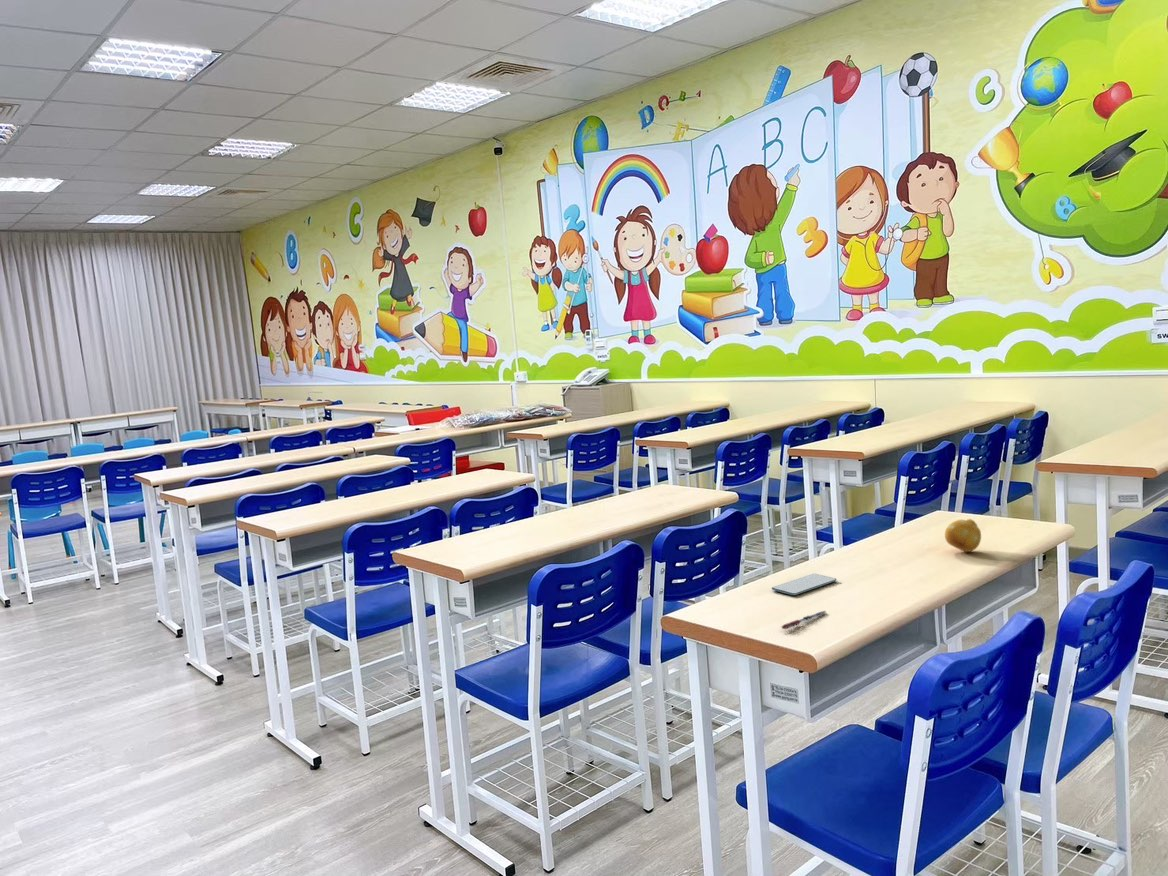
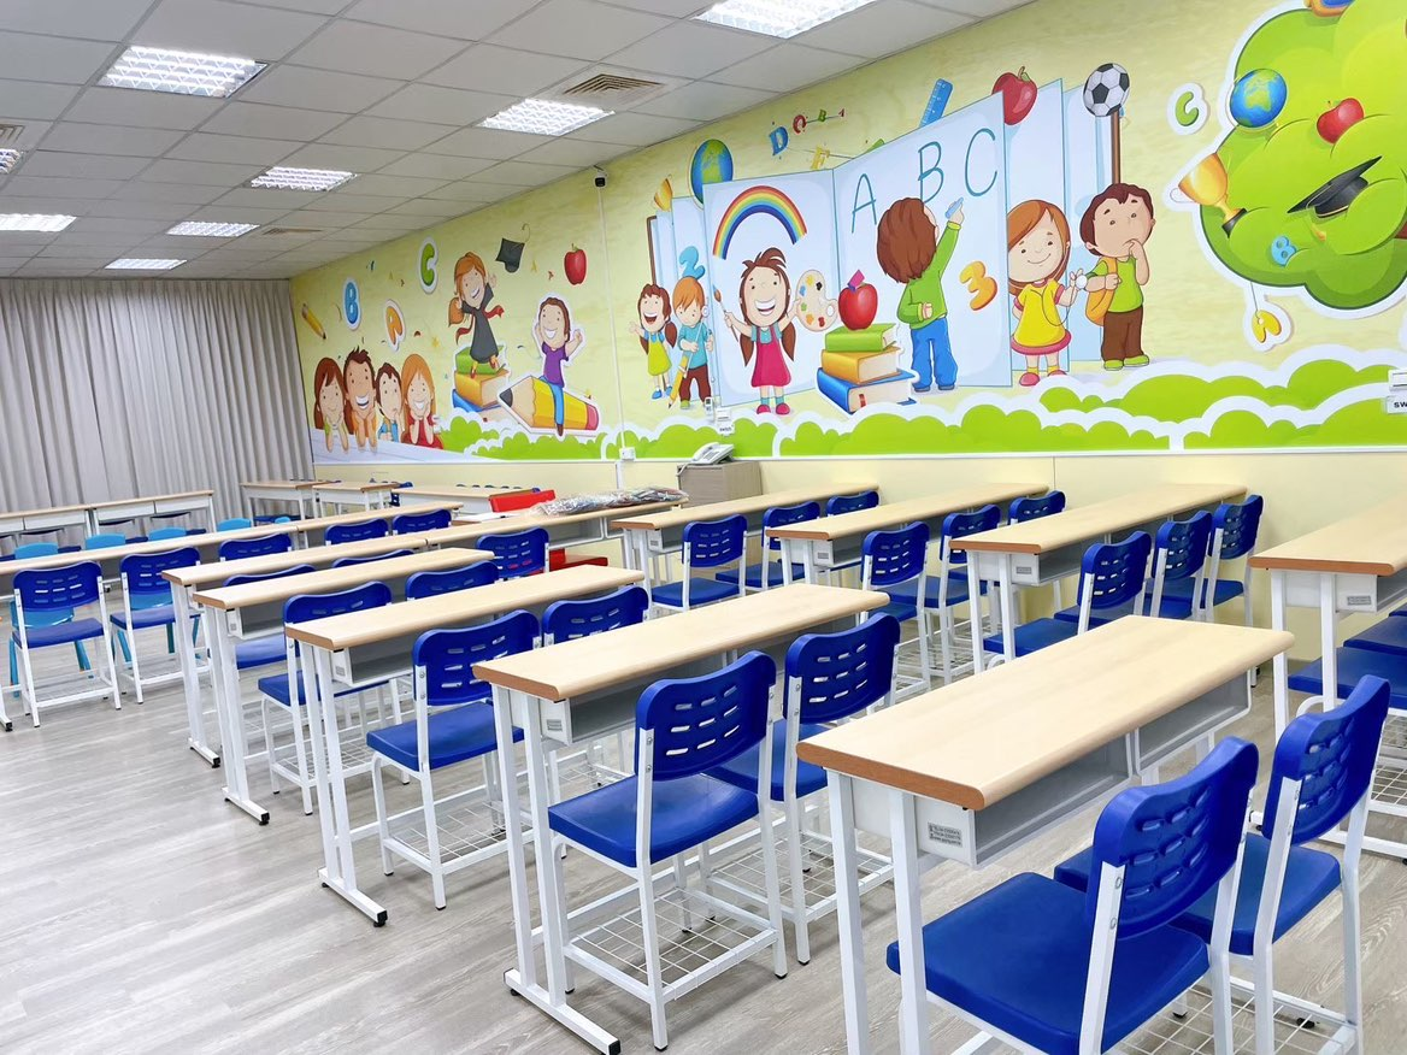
- smartphone (804, 584)
- fruit (963, 535)
- pen (804, 618)
